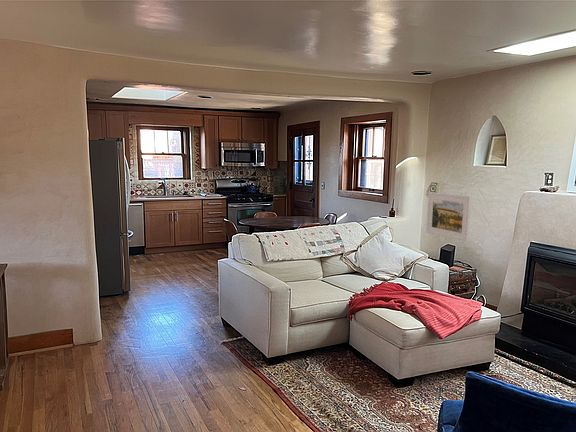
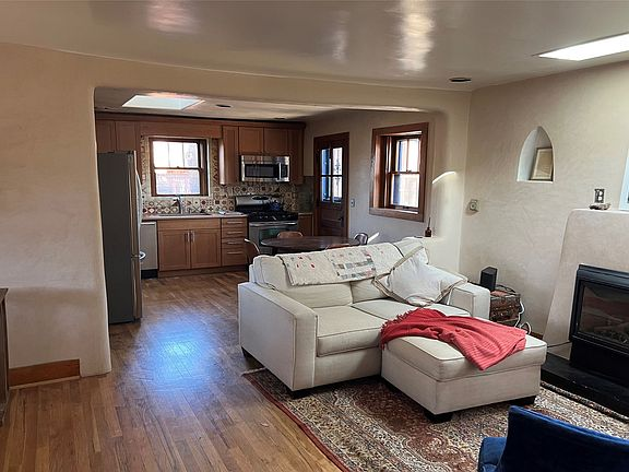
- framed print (447, 215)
